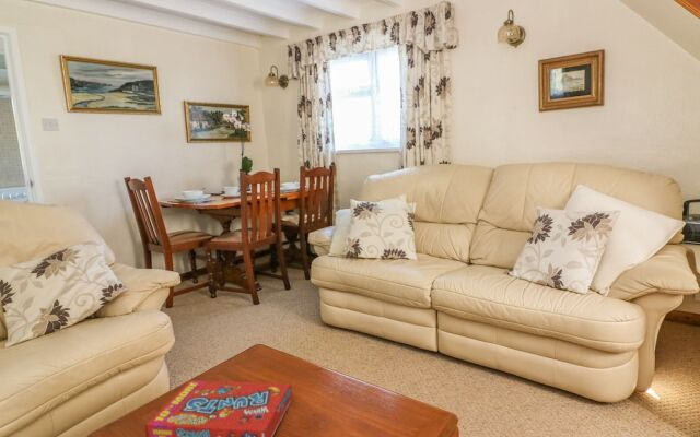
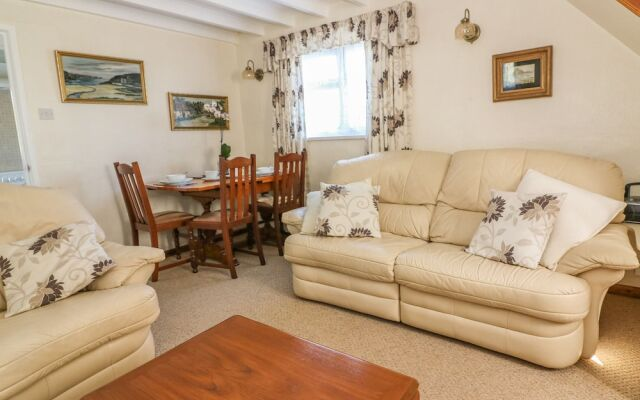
- snack box (223, 411)
